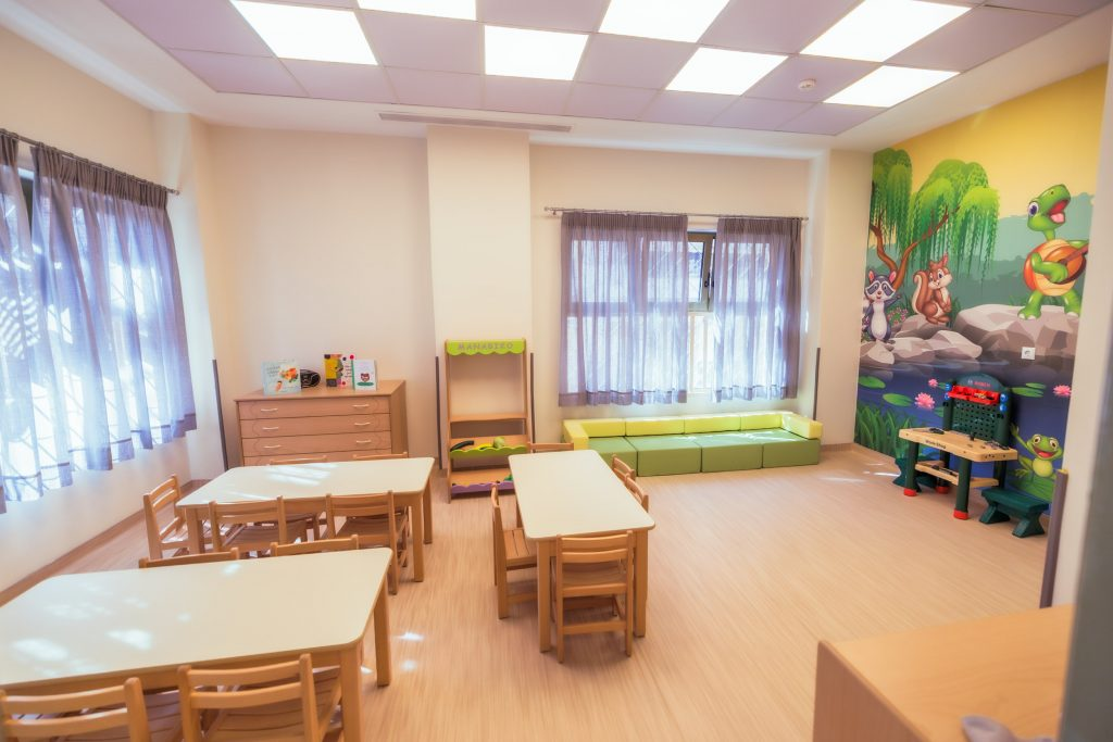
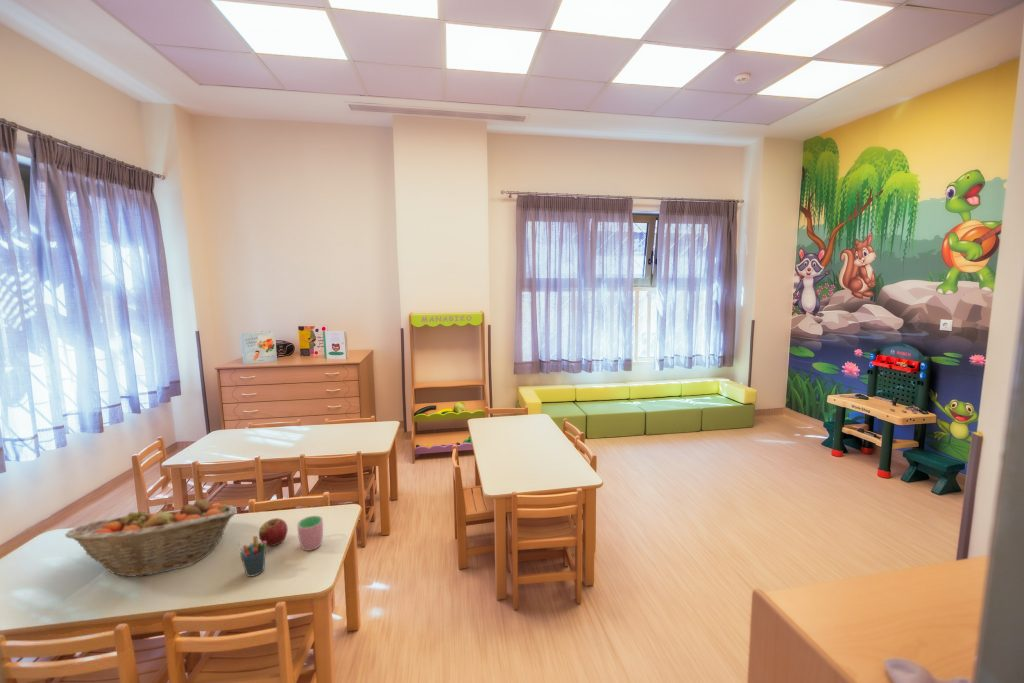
+ cup (312, 531)
+ pen holder (253, 555)
+ apple (273, 531)
+ fruit basket (159, 530)
